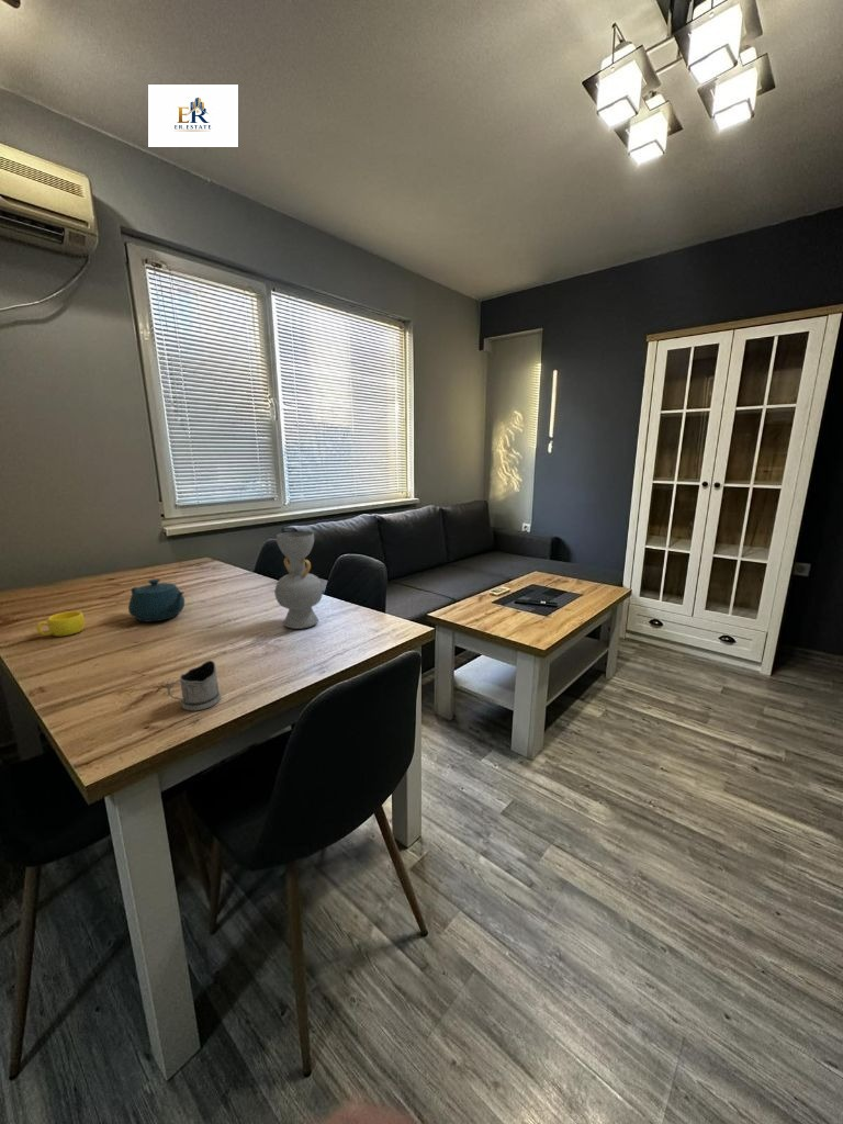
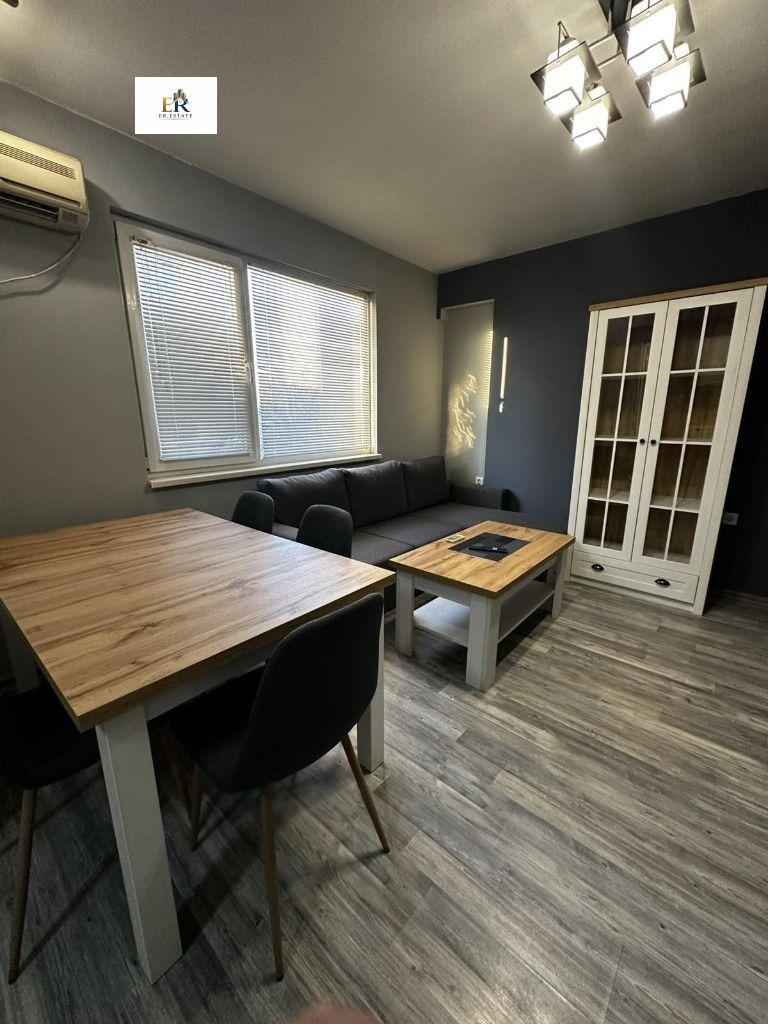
- teapot (158, 598)
- tea glass holder (193, 686)
- decorative vase (297, 580)
- cup (60, 625)
